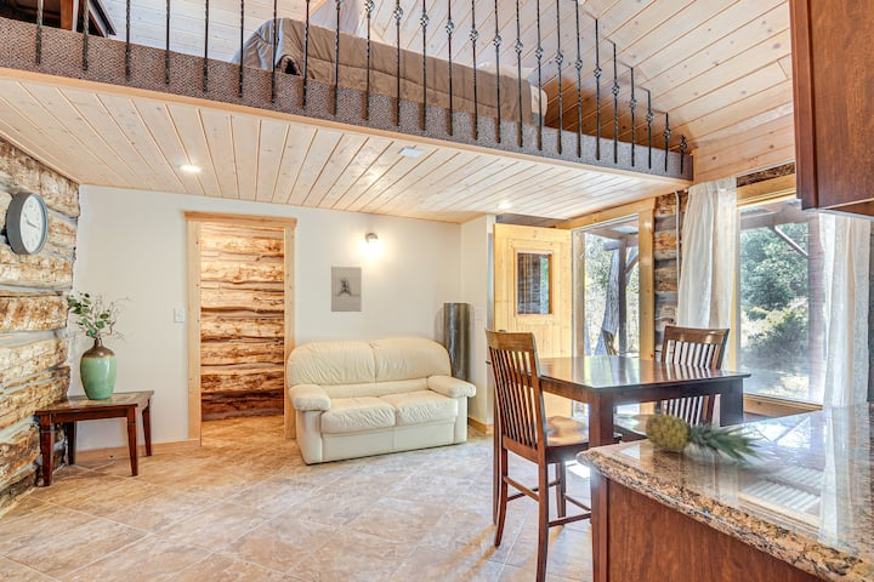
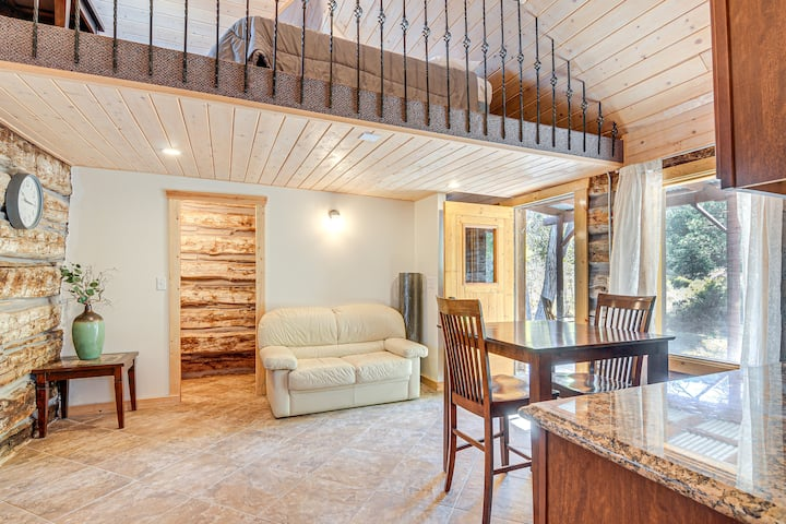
- wall sculpture (346, 289)
- fruit (702, 435)
